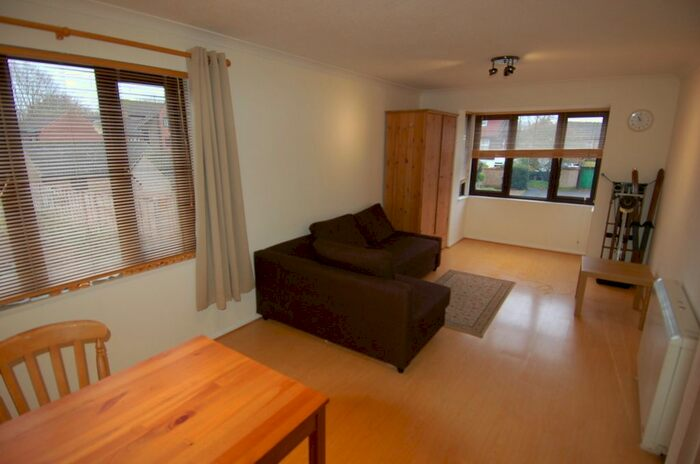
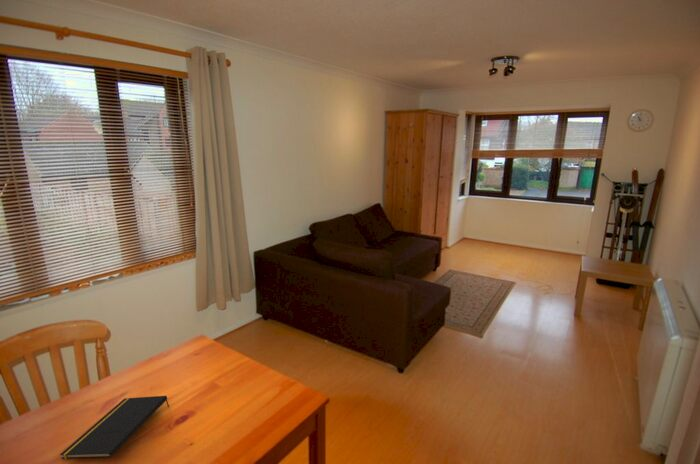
+ notepad (118, 424)
